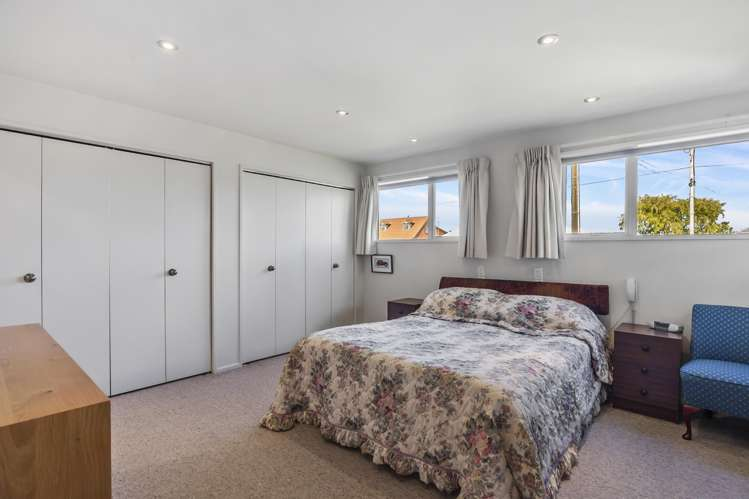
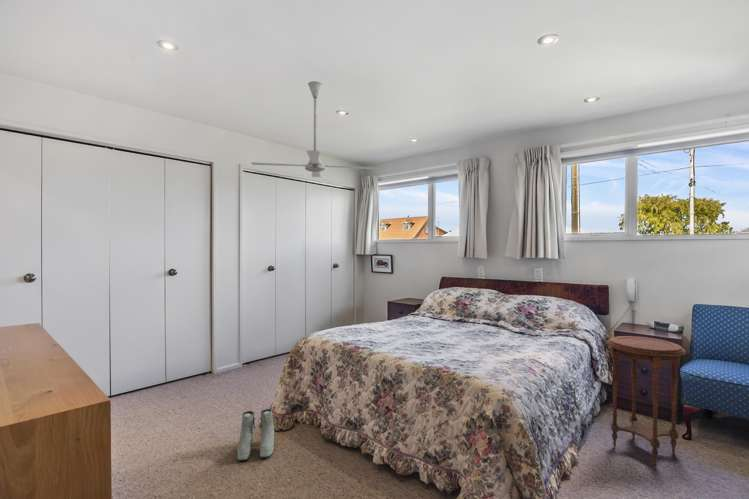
+ ceiling fan (315, 127)
+ side table (635, 396)
+ boots (252, 432)
